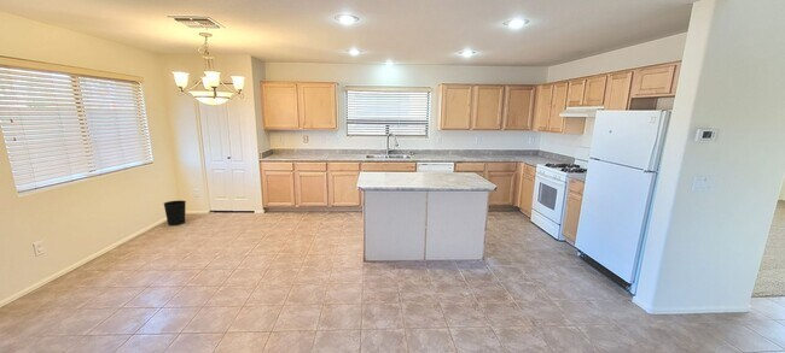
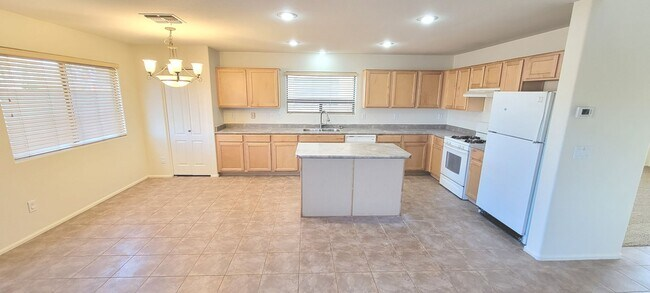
- wastebasket (175, 212)
